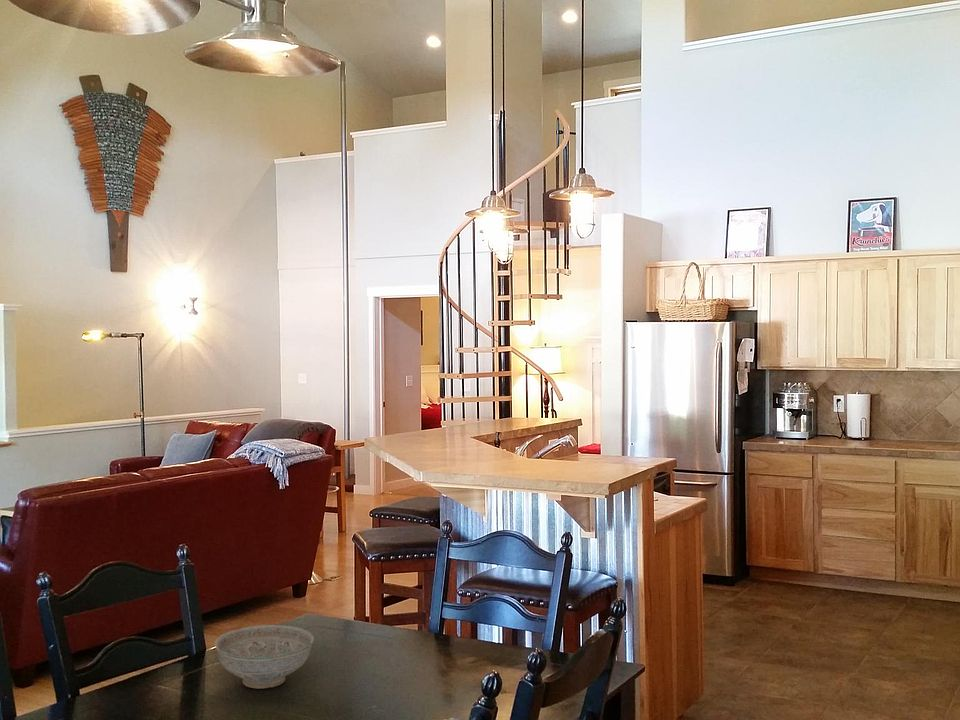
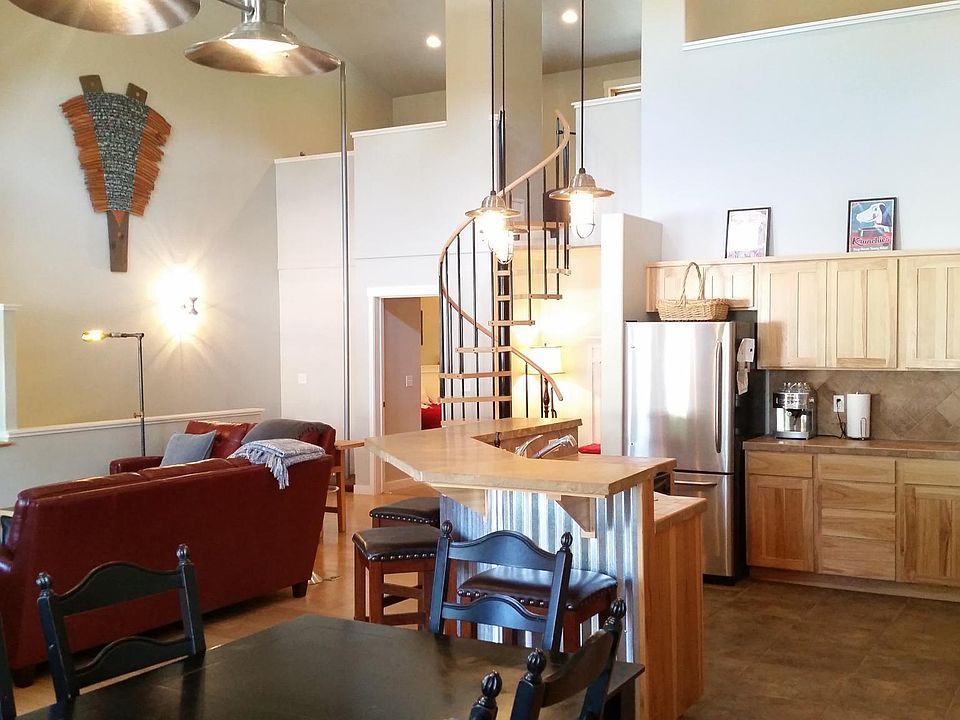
- decorative bowl (265, 659)
